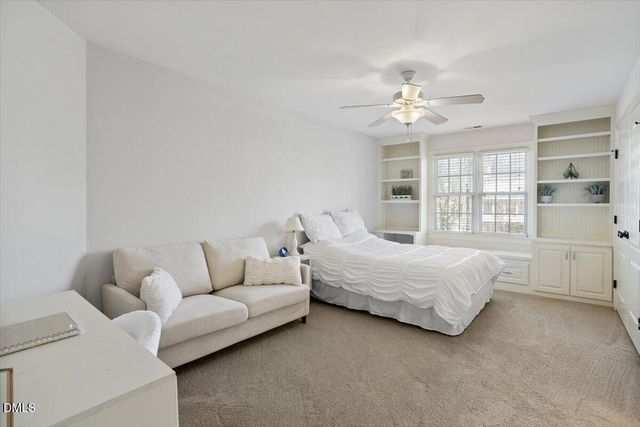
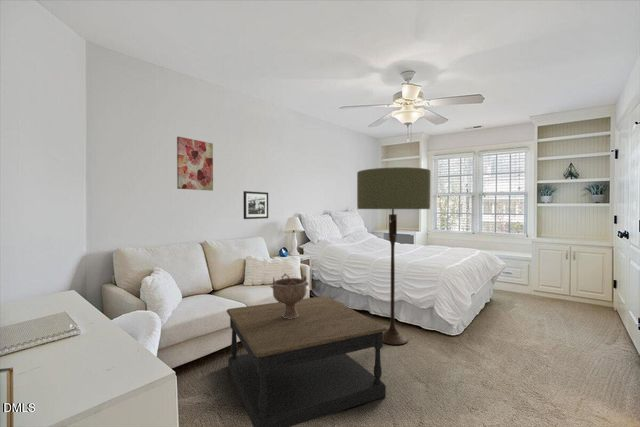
+ floor lamp (392, 254)
+ wall art (195, 165)
+ picture frame (256, 205)
+ coffee table (300, 348)
+ decorative bowl (289, 295)
